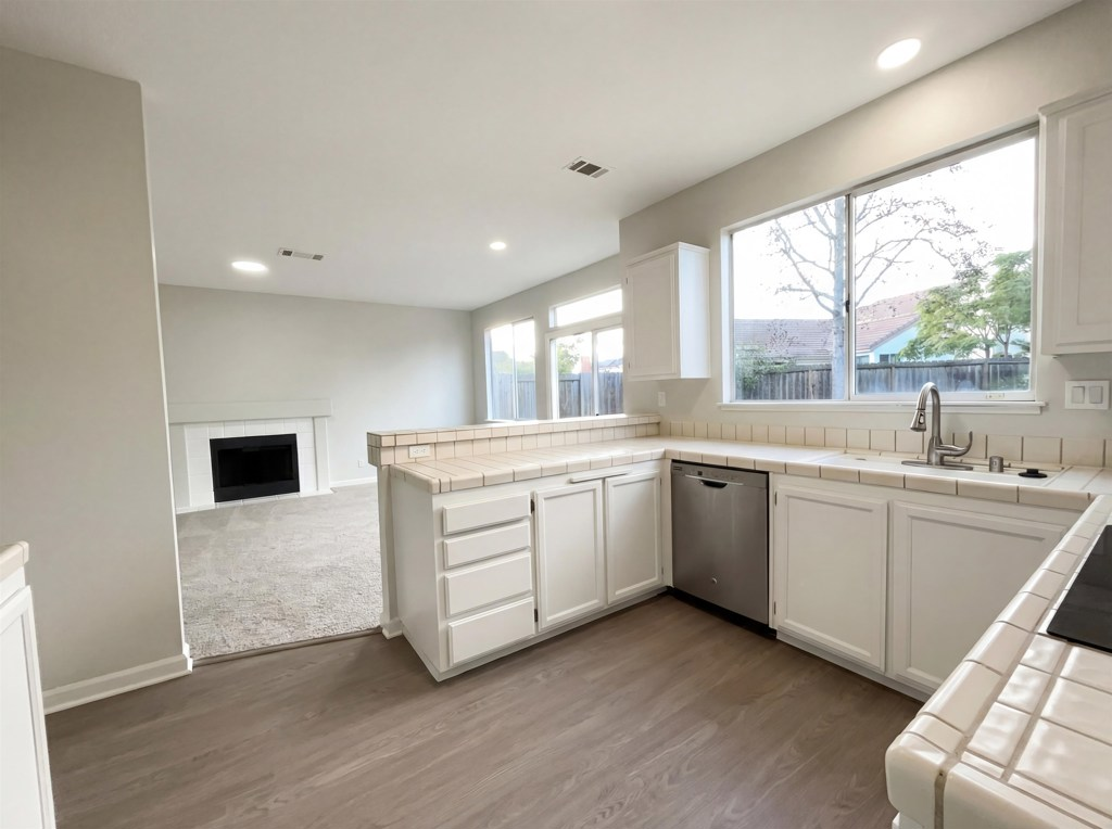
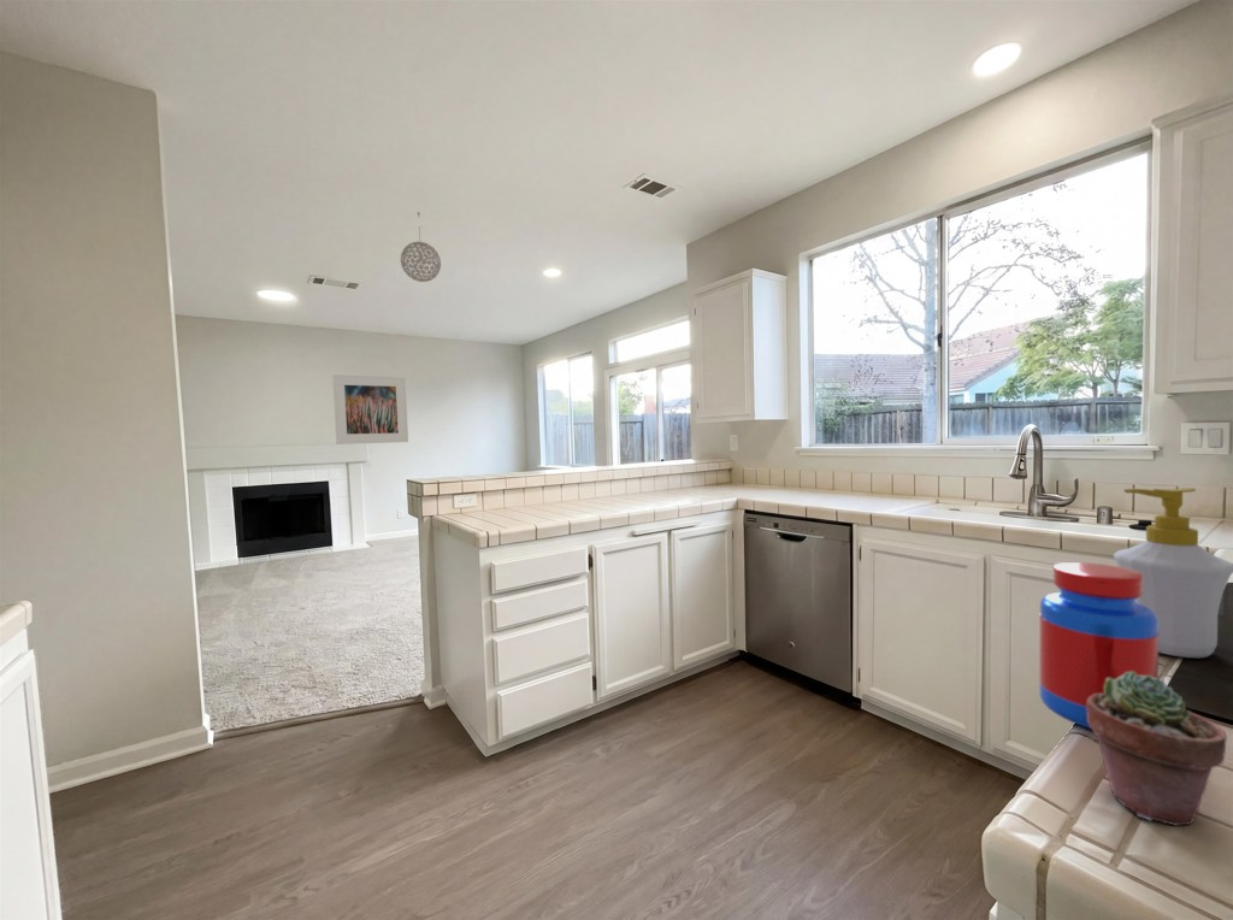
+ potted succulent (1151, 739)
+ jar (1096, 642)
+ pendant light (420, 247)
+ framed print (371, 409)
+ soap bottle (1170, 568)
